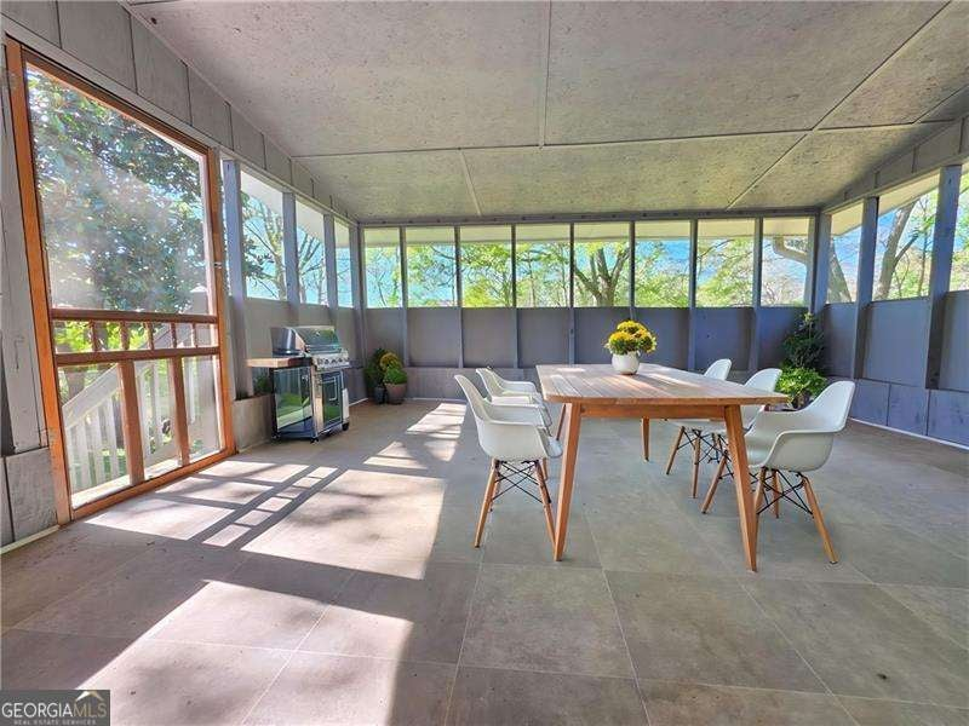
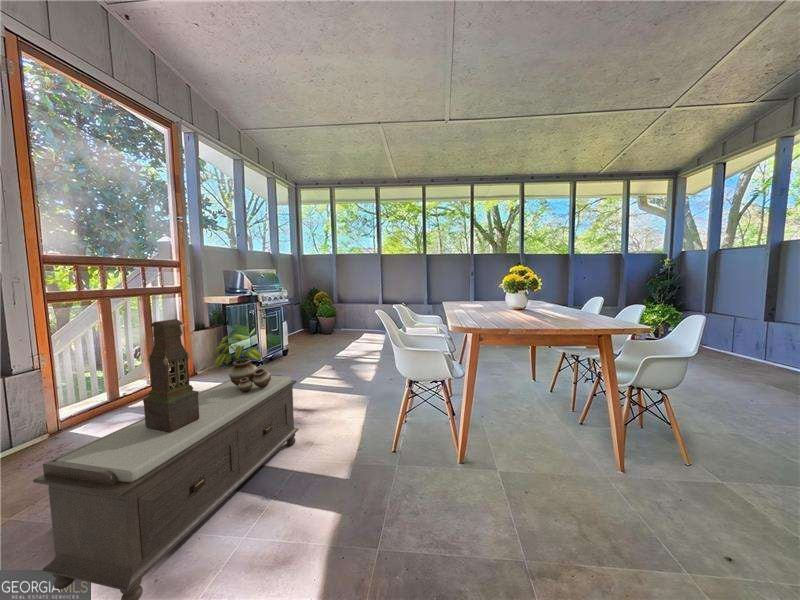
+ clock tower (170, 372)
+ bench (208, 450)
+ potted plant (240, 361)
